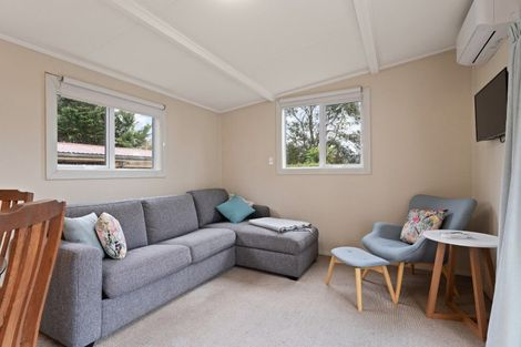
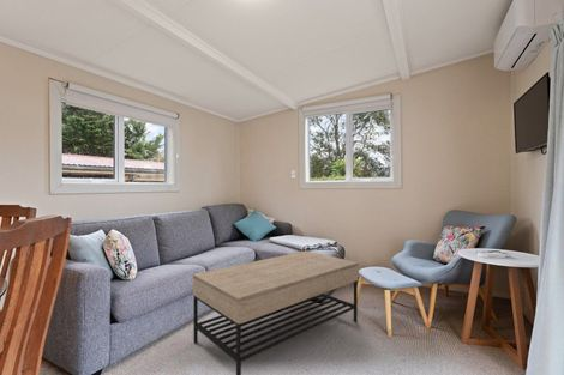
+ coffee table (281, 300)
